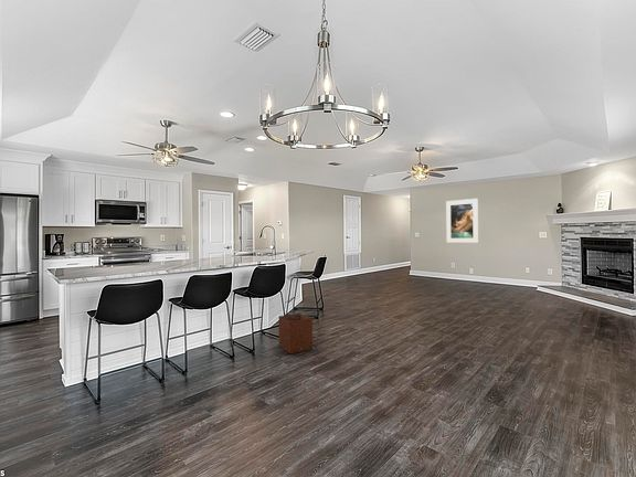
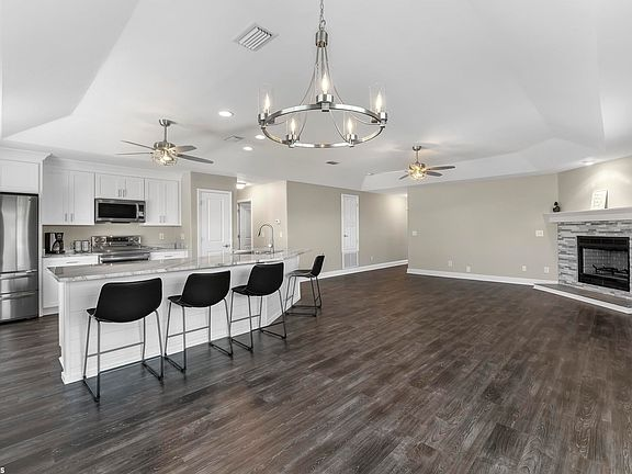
- waste basket (296, 332)
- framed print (462, 221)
